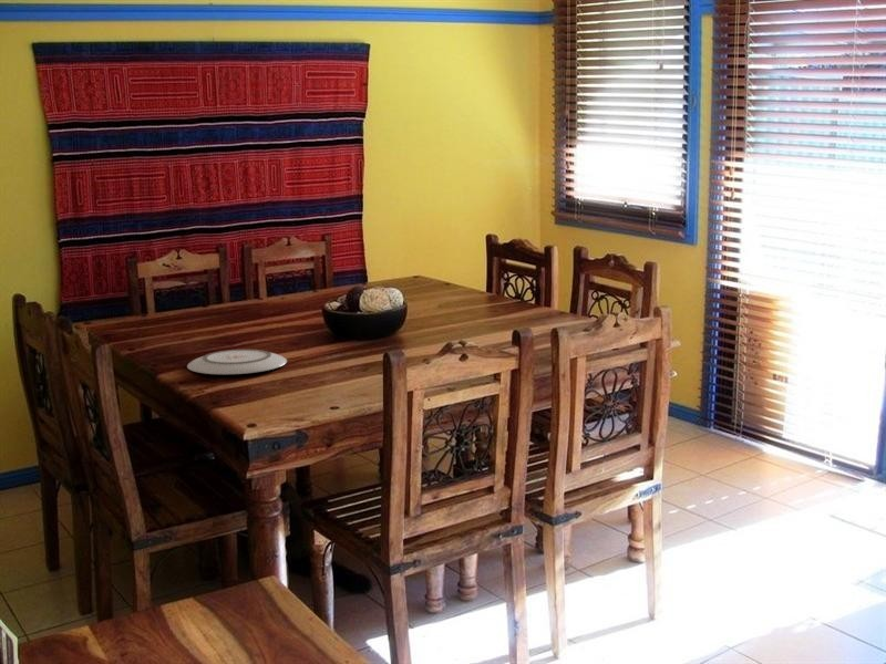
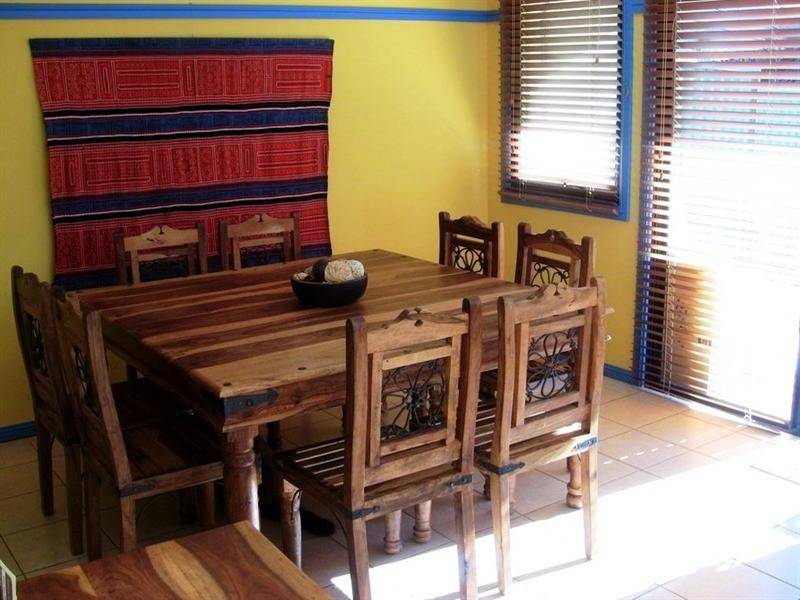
- plate (237, 360)
